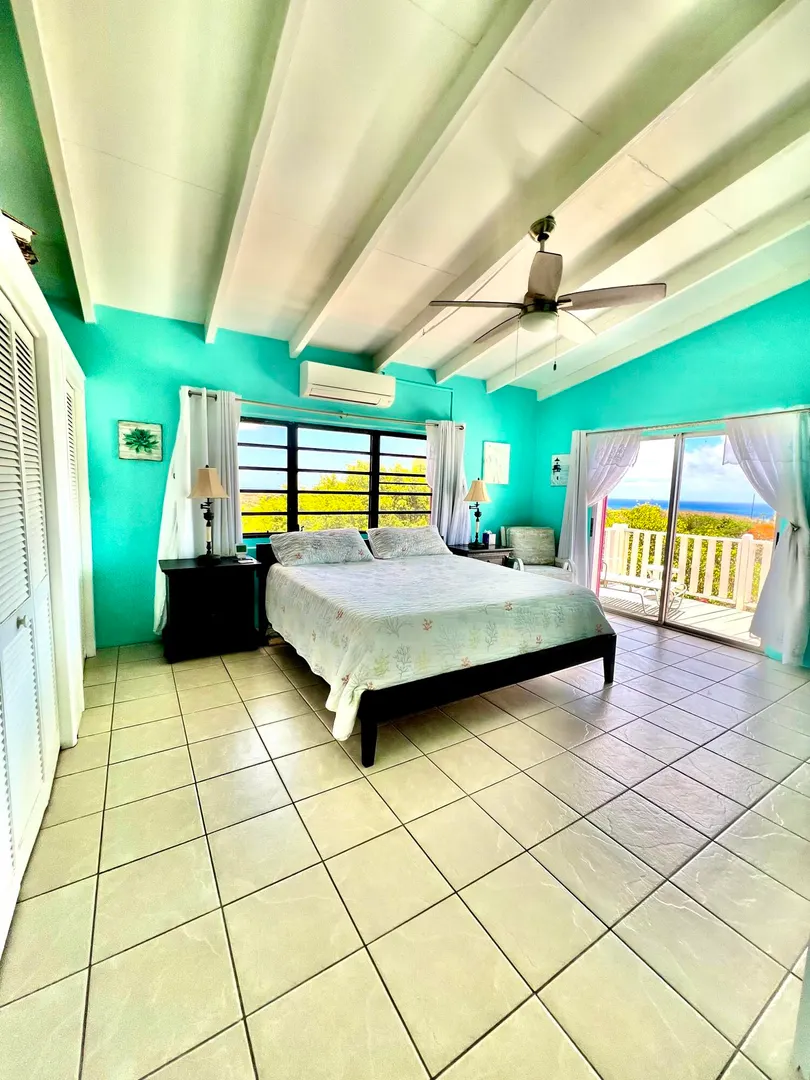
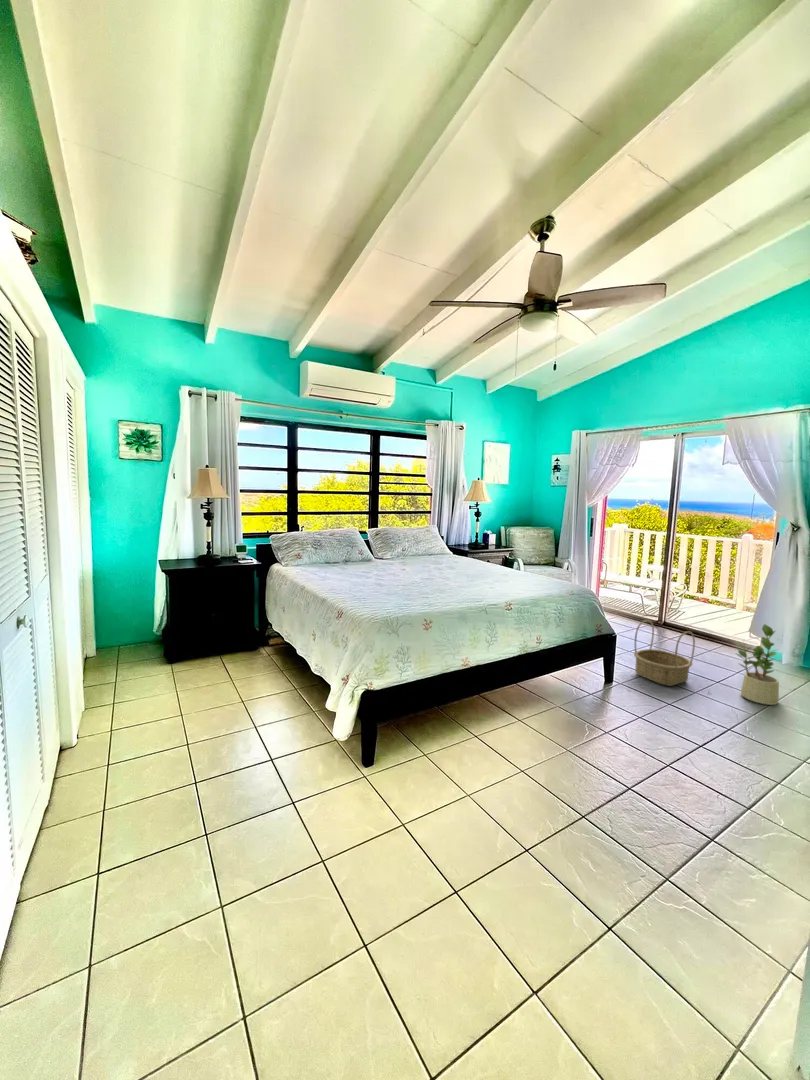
+ basket (662, 652)
+ potted plant (757, 662)
